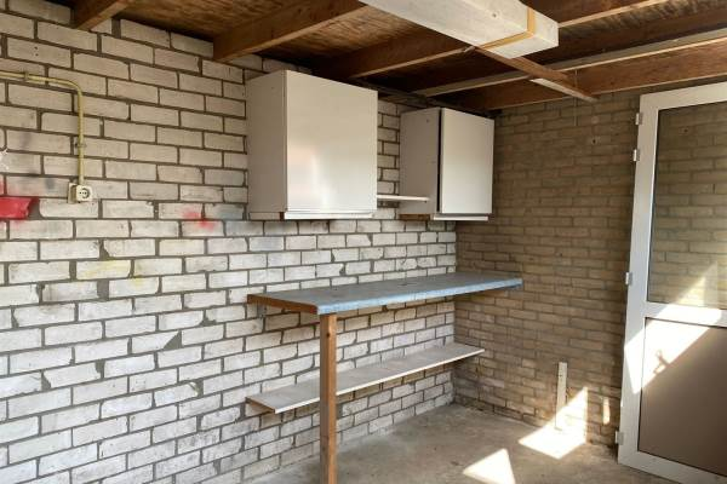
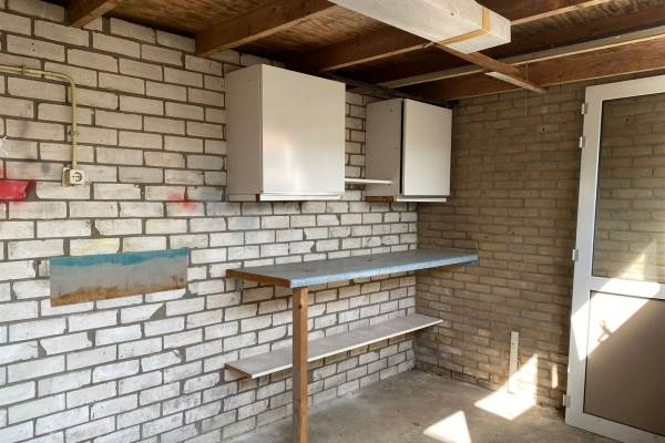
+ wall art (124, 274)
